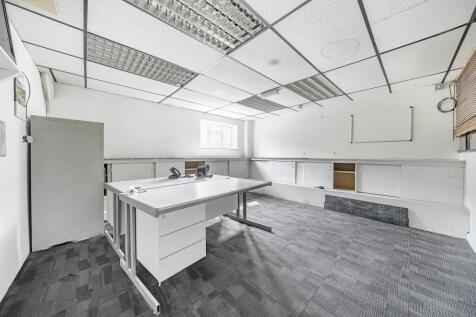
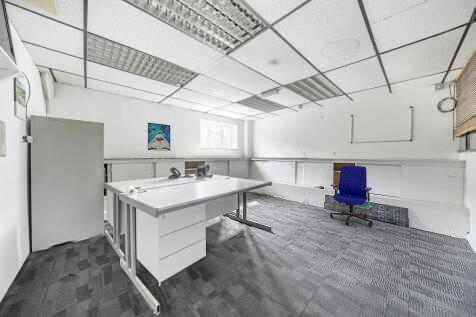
+ office chair (350, 193)
+ wall art (159, 137)
